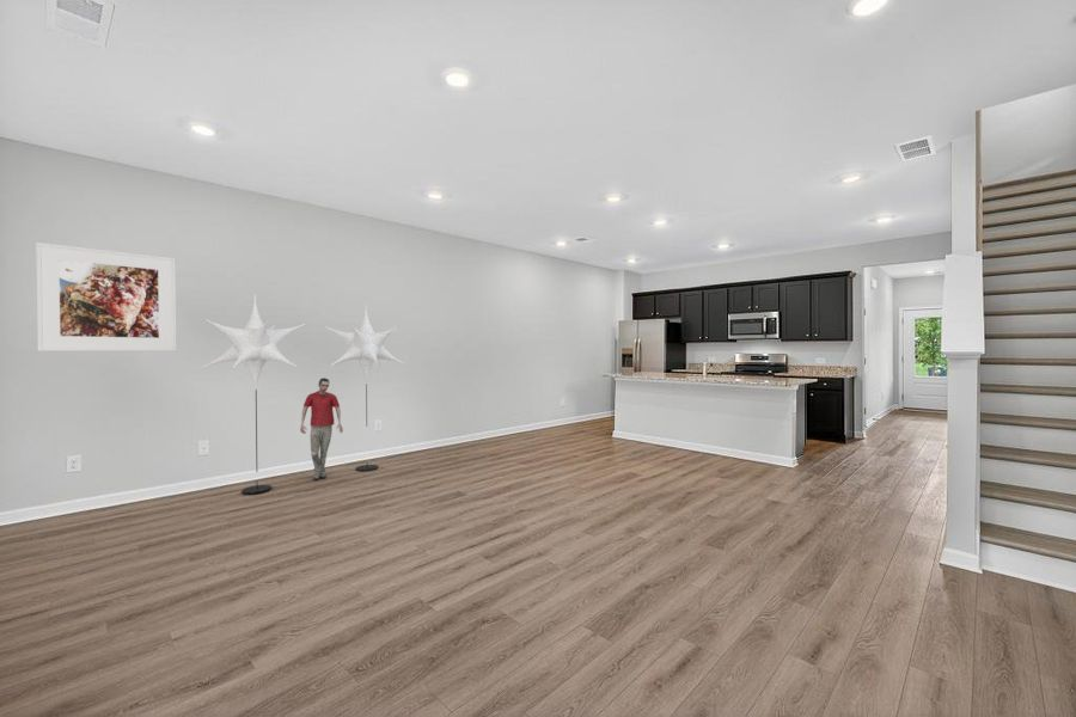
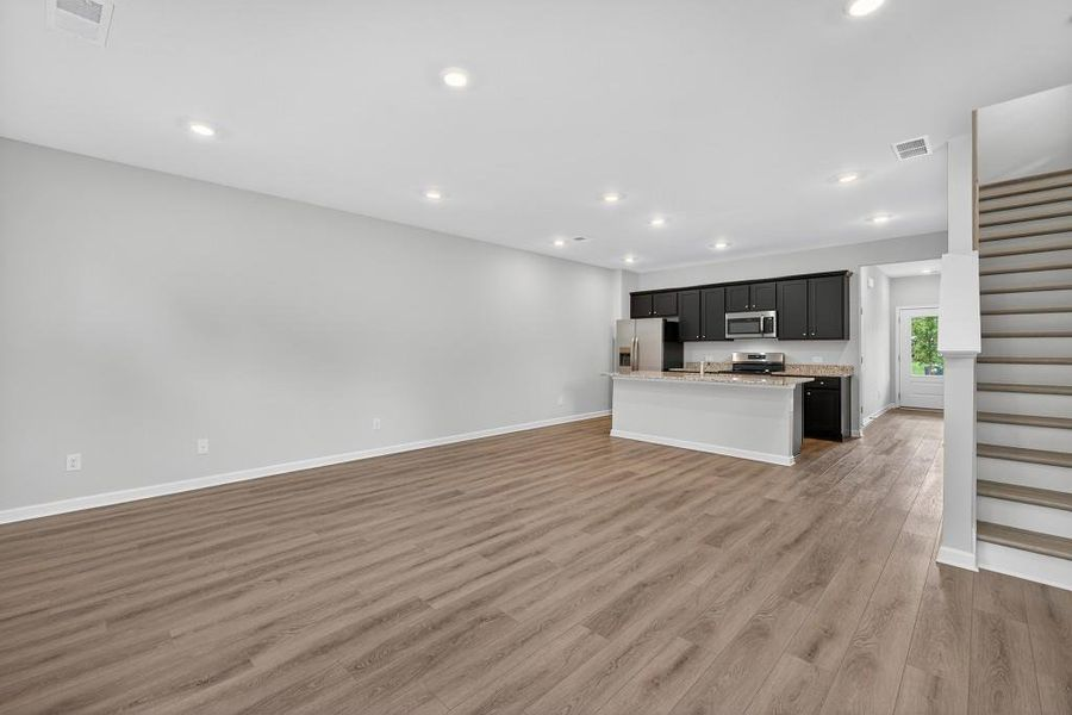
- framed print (111, 300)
- floor lamp (317, 391)
